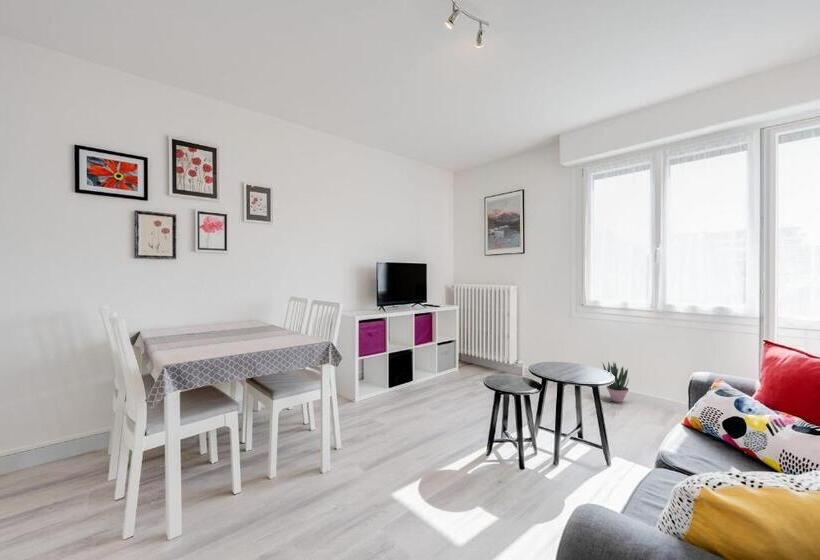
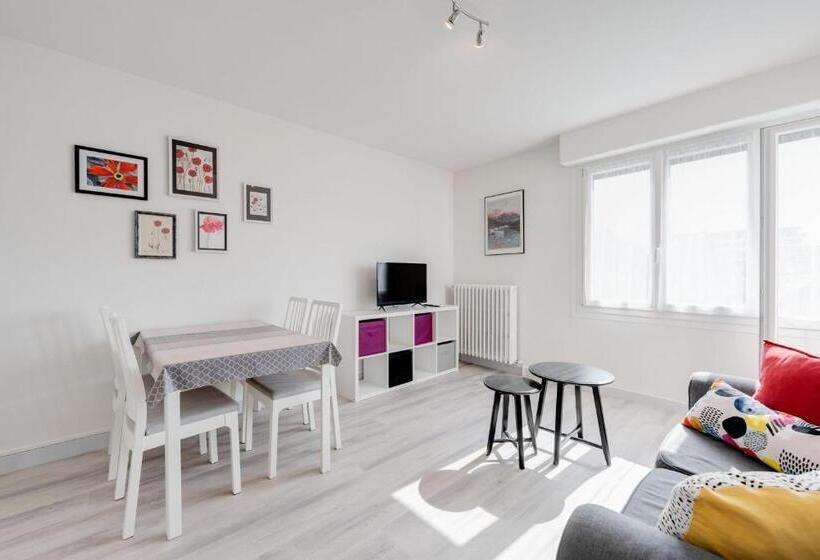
- potted plant (615, 381)
